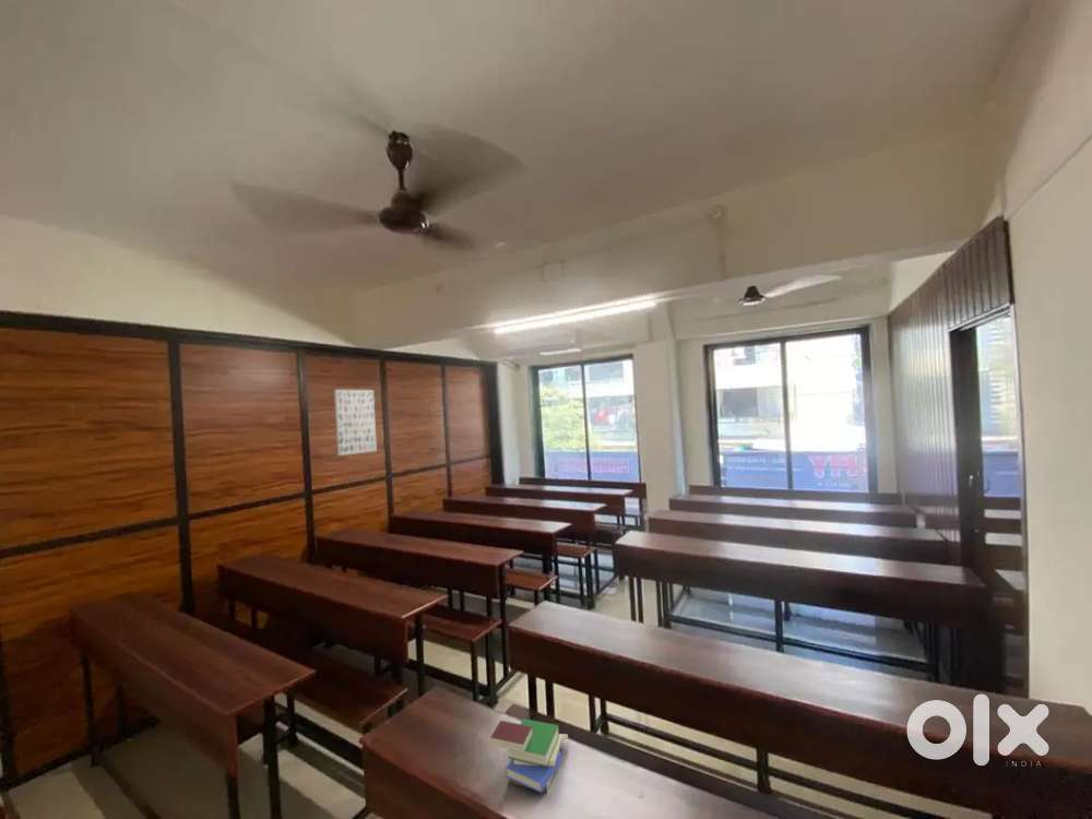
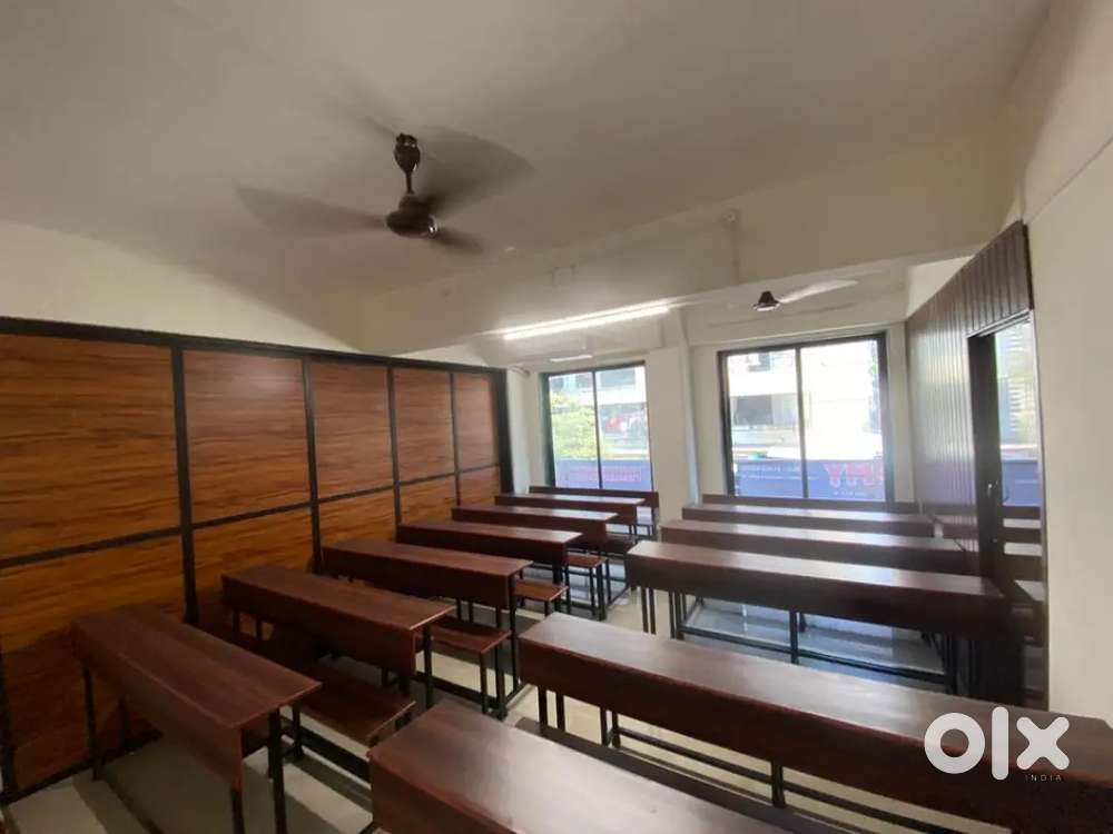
- wall art (356, 422)
- book (532, 741)
